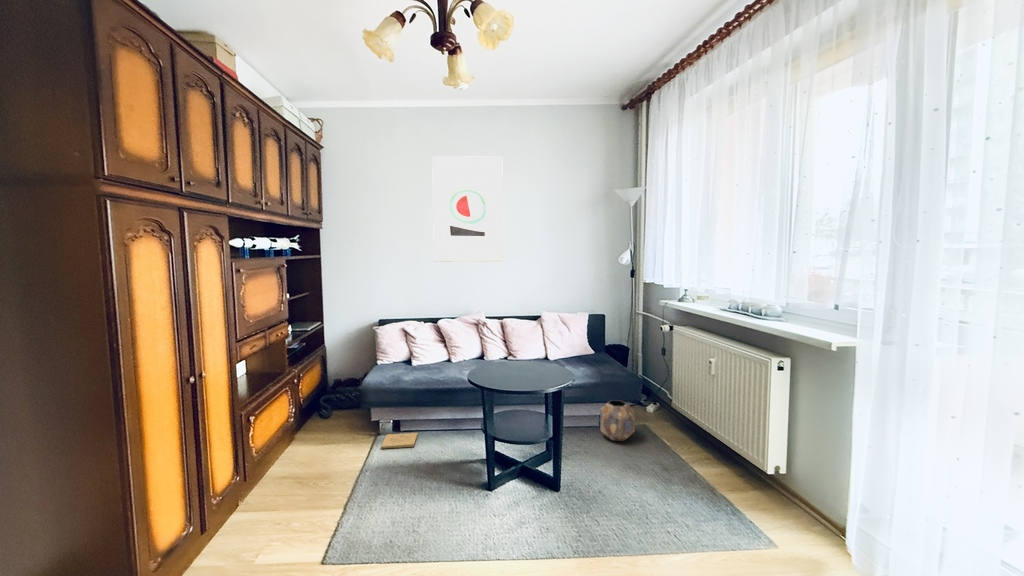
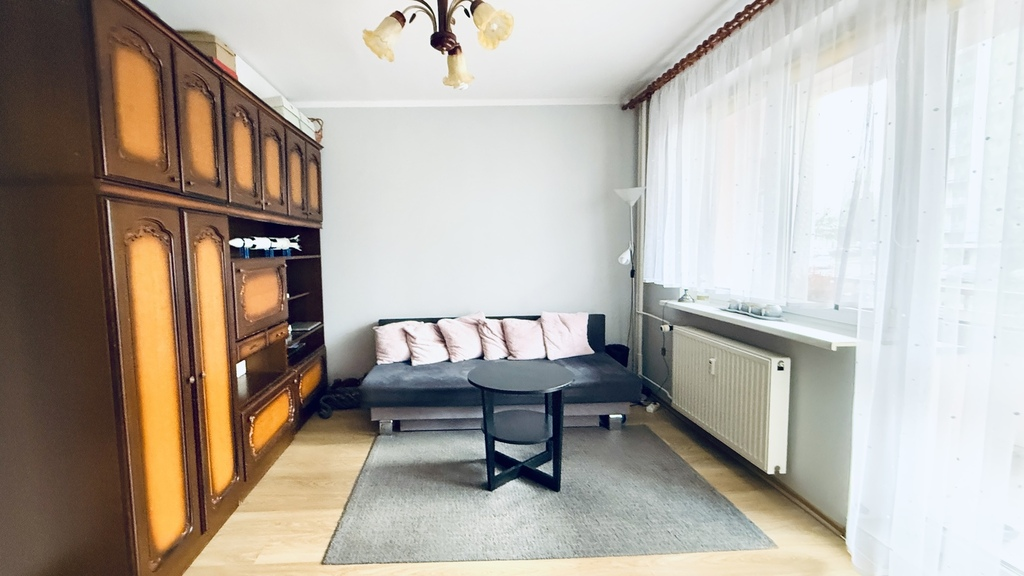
- planter (616, 420)
- wall art (468, 209)
- box (400, 440)
